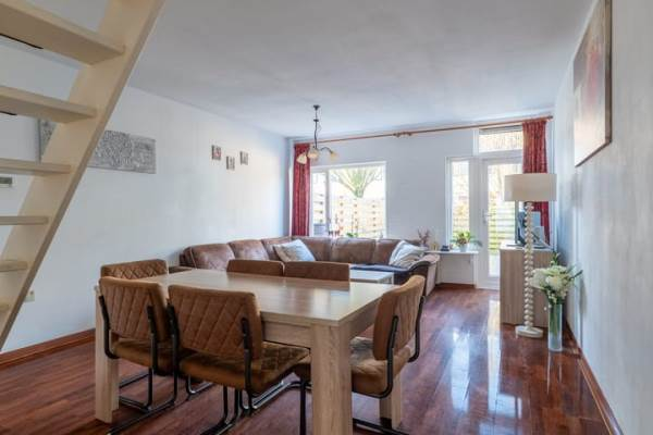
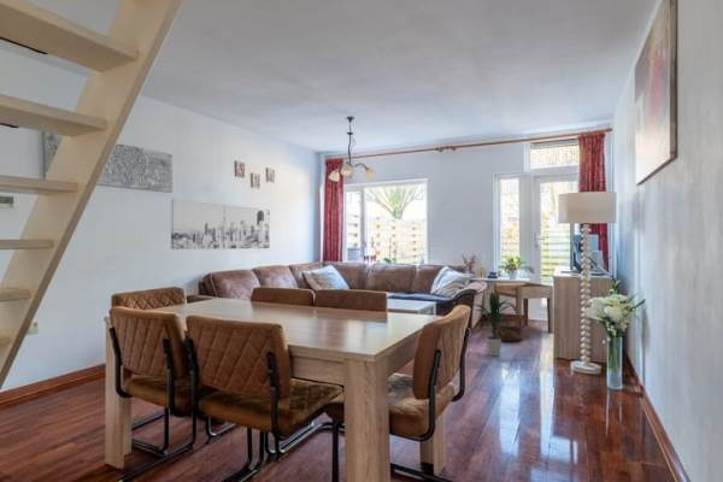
+ side table (523, 306)
+ wall art (227, 227)
+ indoor plant (496, 323)
+ basket (506, 325)
